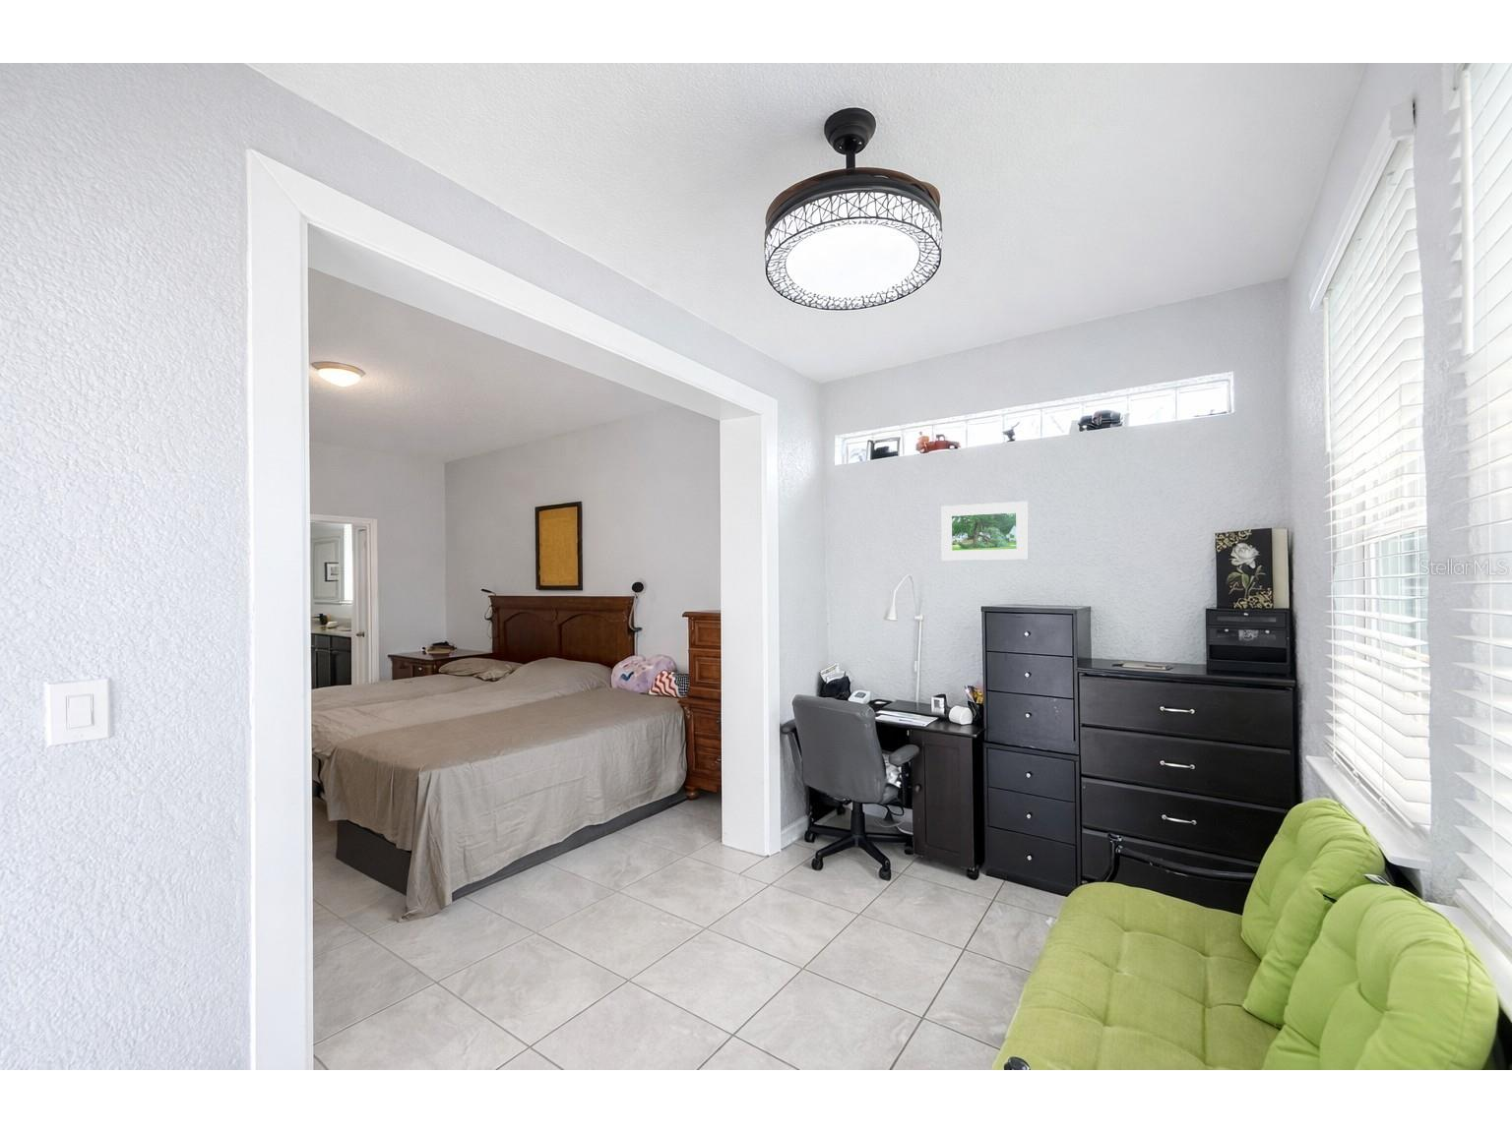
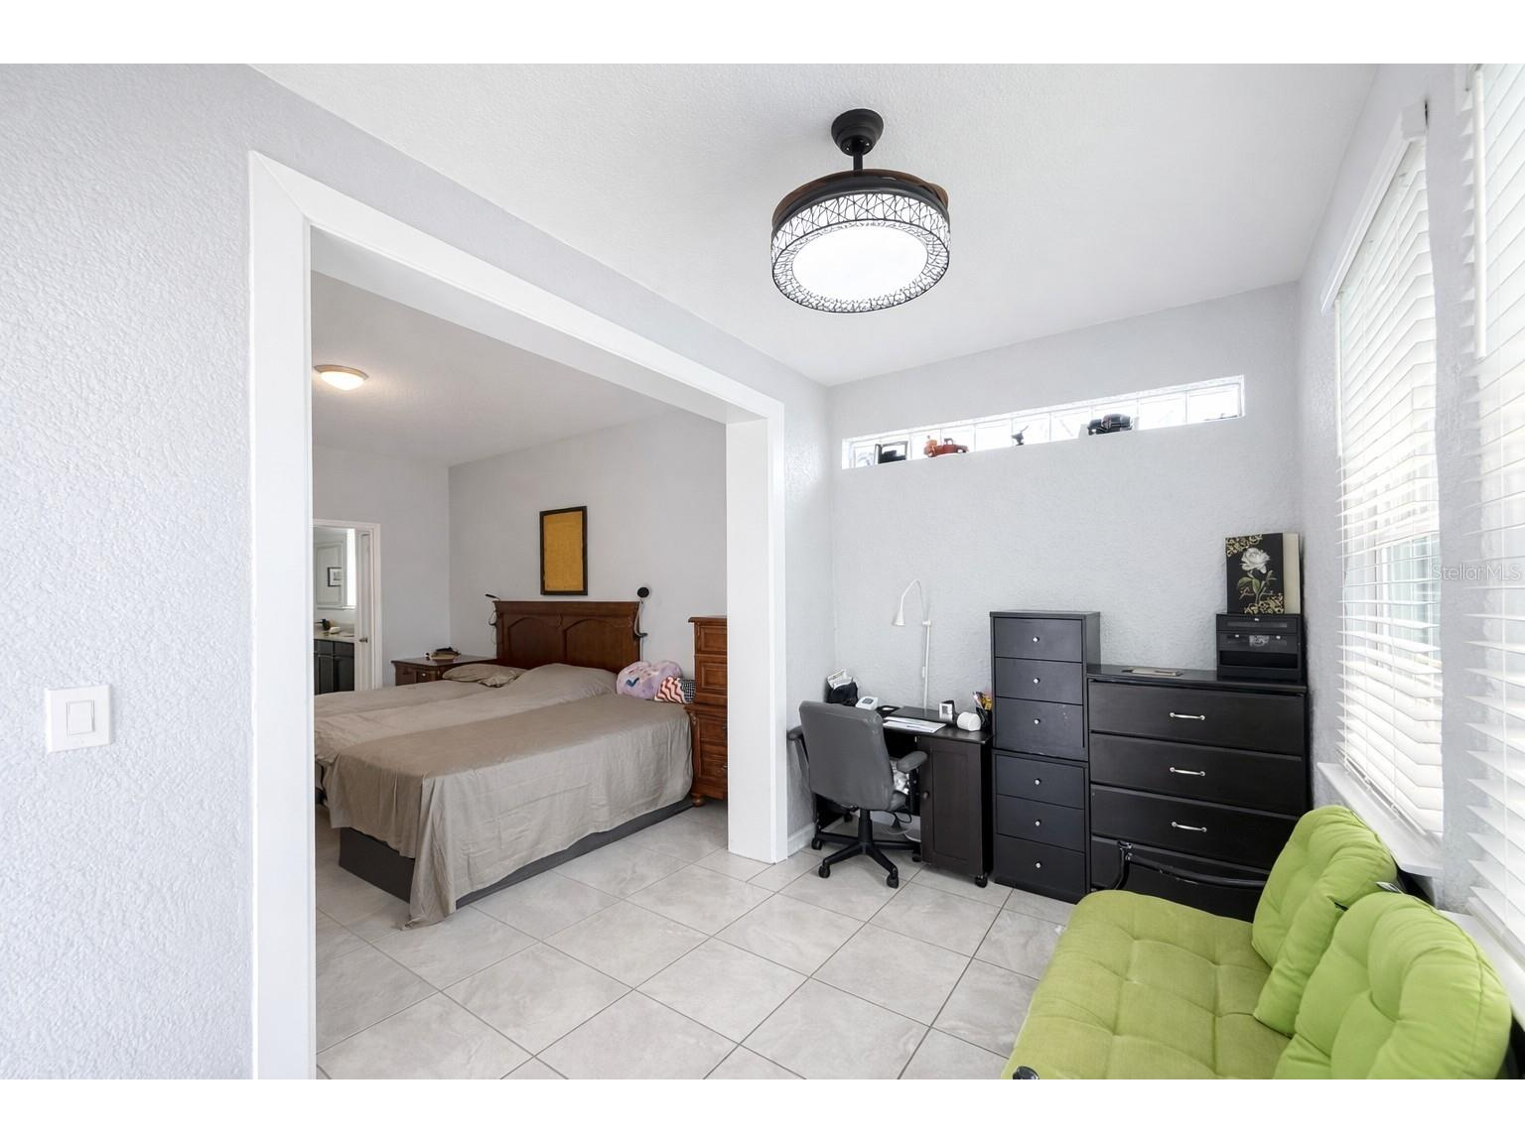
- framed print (983, 531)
